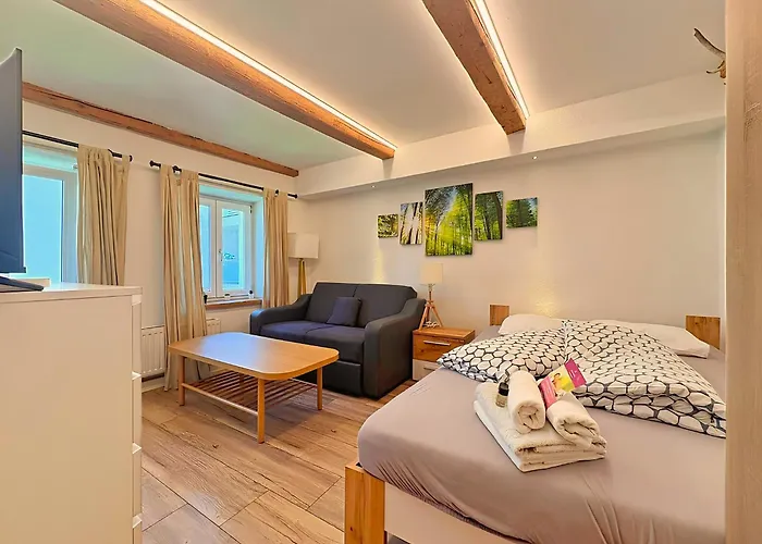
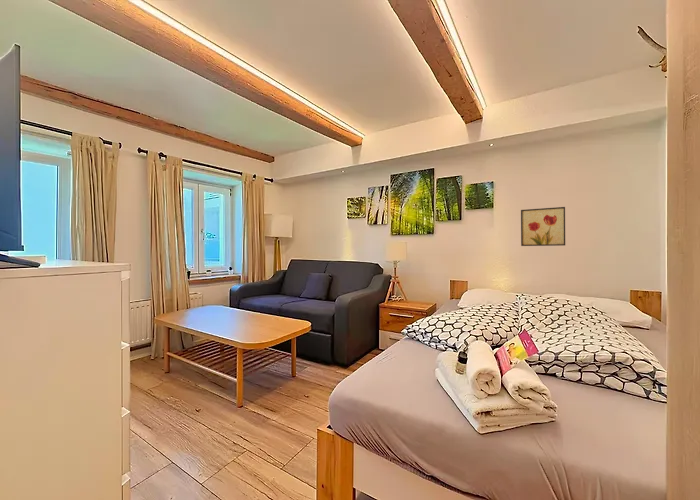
+ wall art (542, 227)
